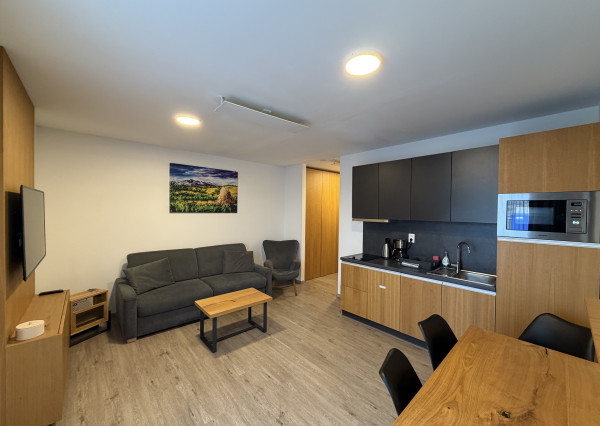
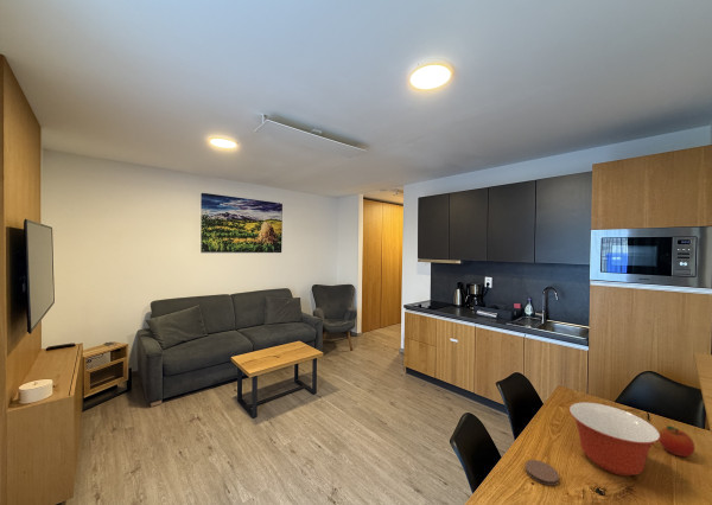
+ mixing bowl (610, 441)
+ coaster (541, 472)
+ fruit (675, 439)
